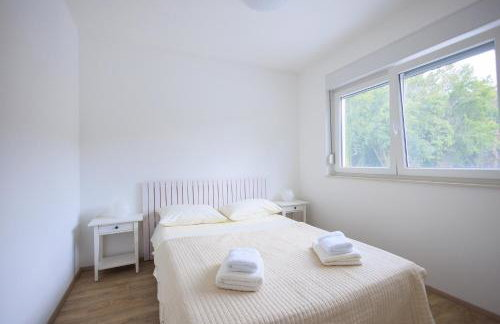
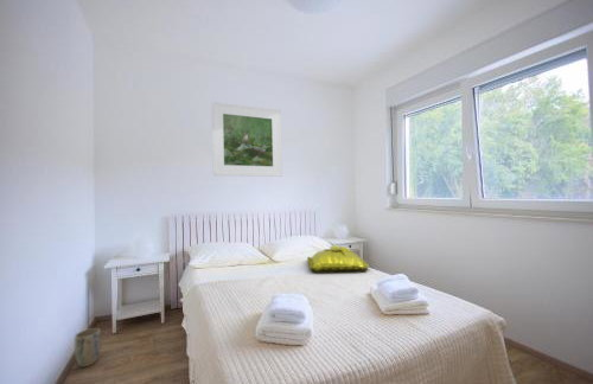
+ plant pot (87, 347)
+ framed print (248, 141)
+ cushion (336, 256)
